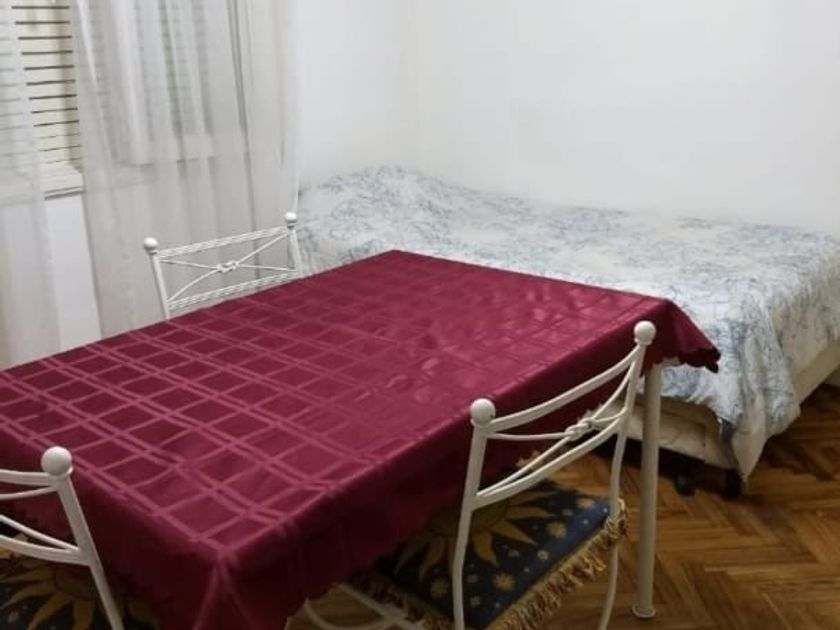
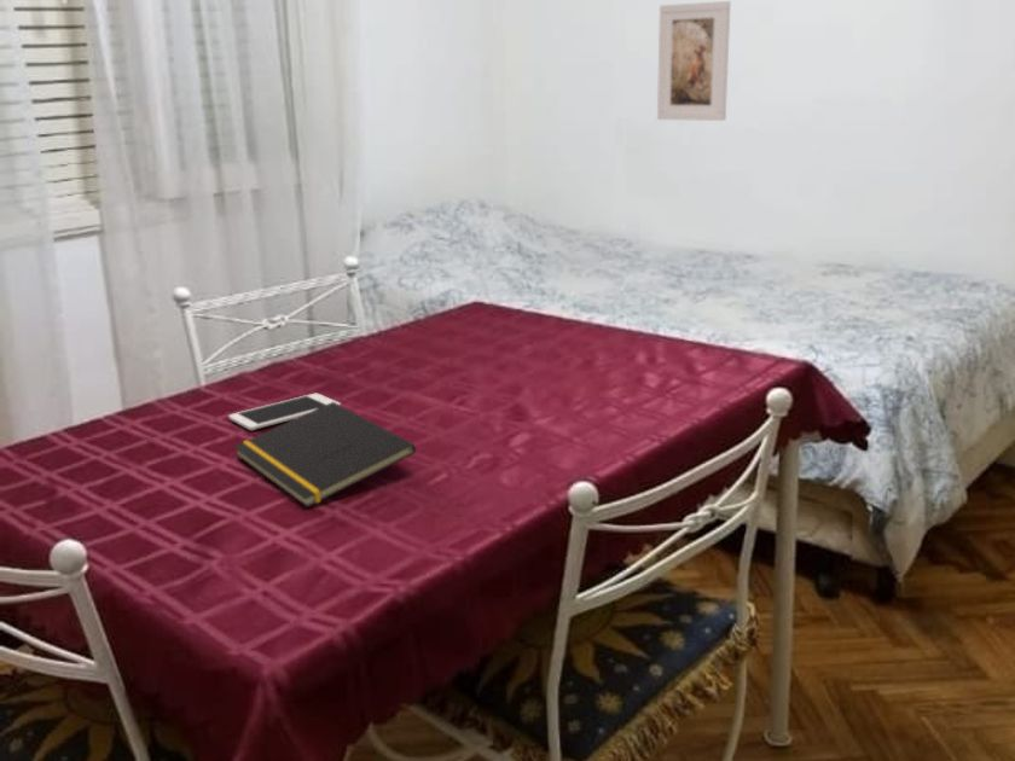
+ notepad (321, 449)
+ cell phone (285, 411)
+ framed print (692, 62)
